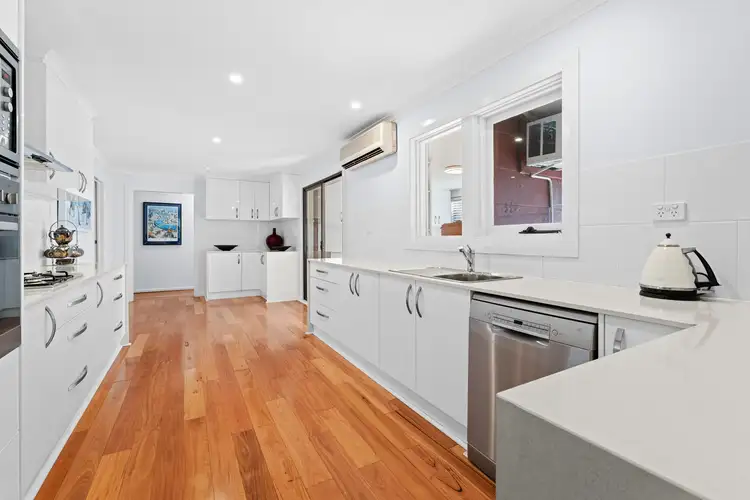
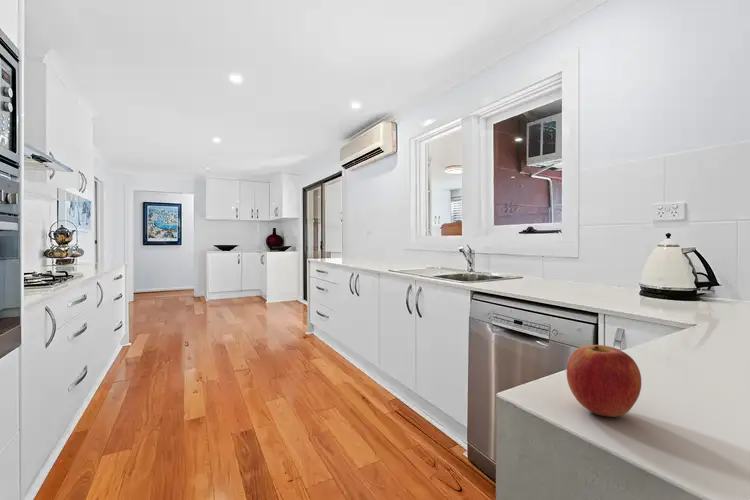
+ apple (602, 378)
